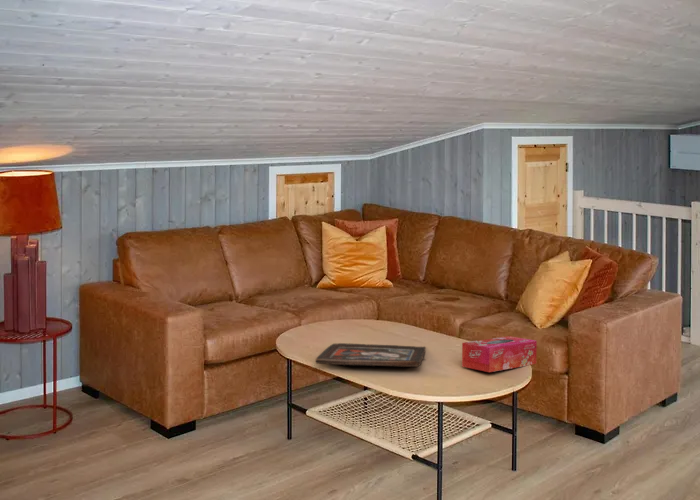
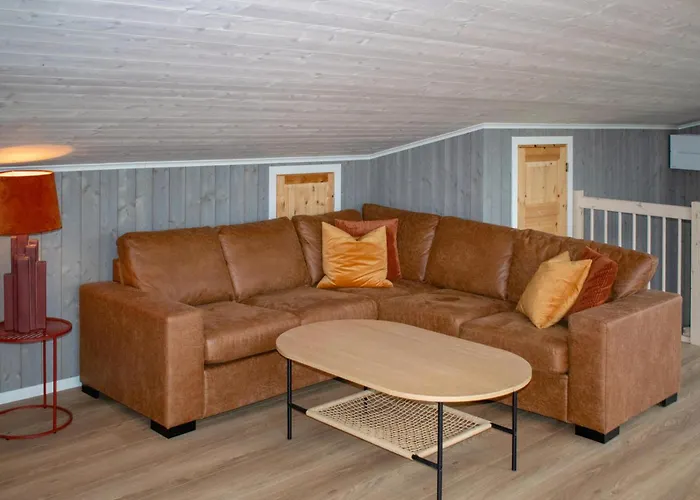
- tissue box (499, 353)
- religious icon (374, 354)
